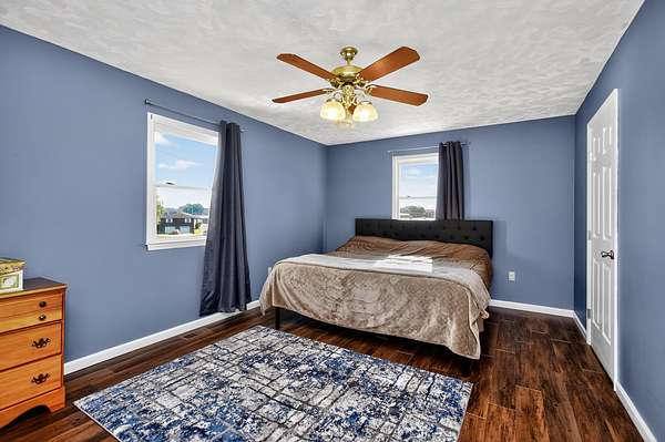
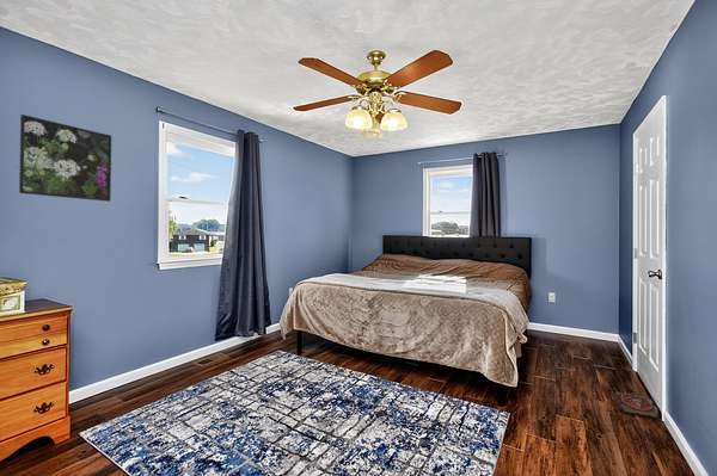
+ book (636, 402)
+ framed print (69, 161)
